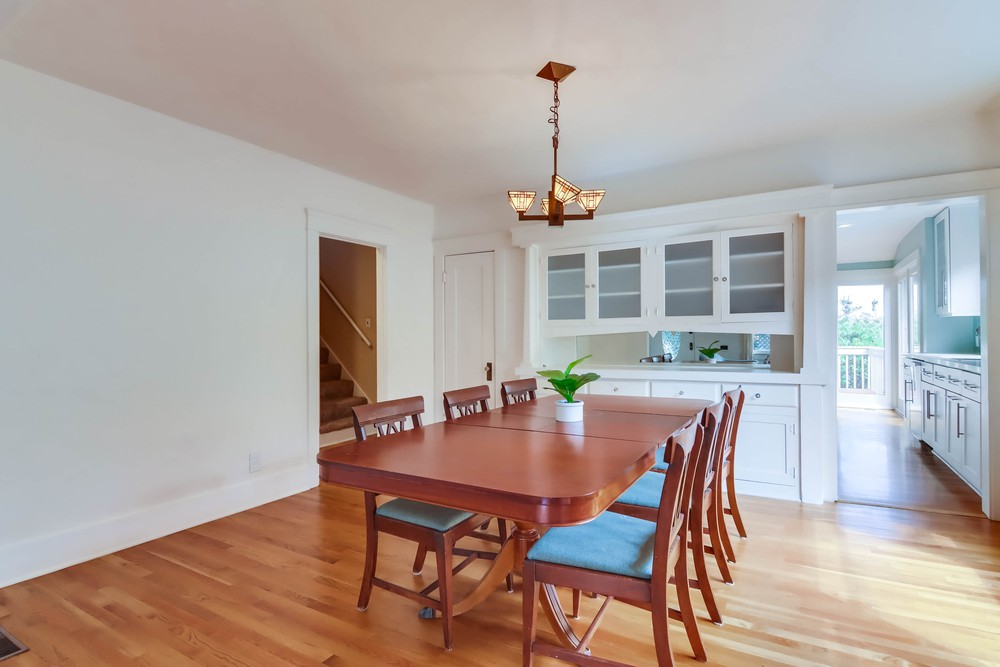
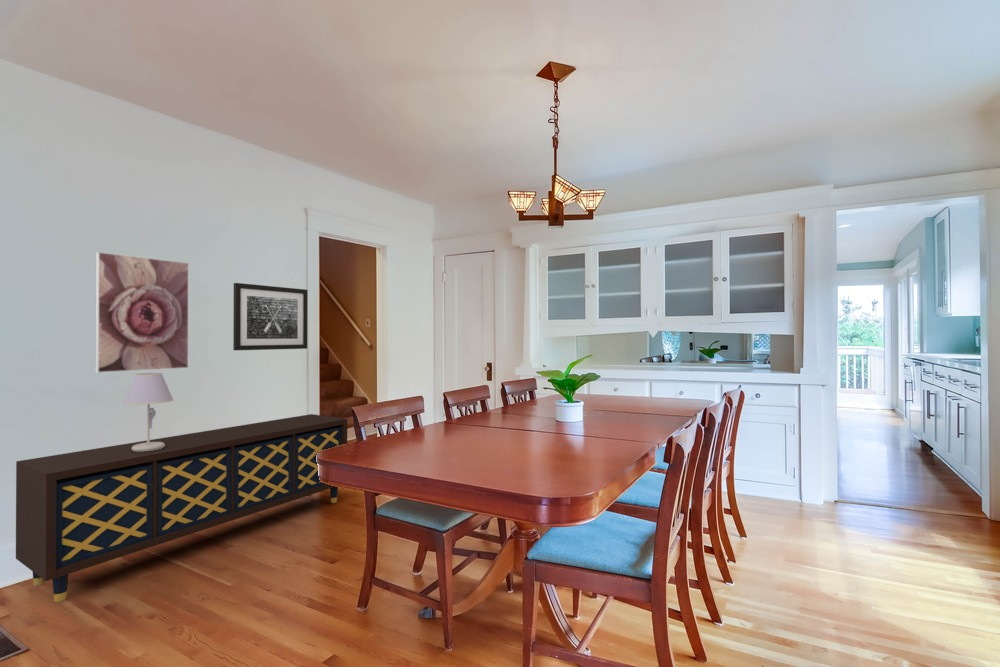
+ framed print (145, 313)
+ sideboard (215, 485)
+ table lamp (148, 410)
+ wall art (272, 318)
